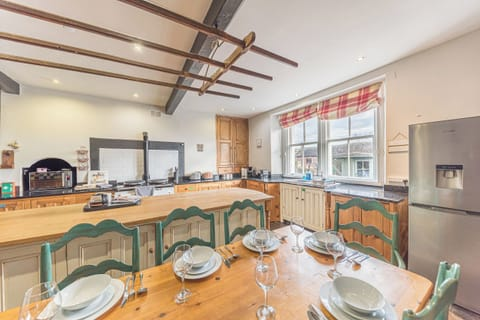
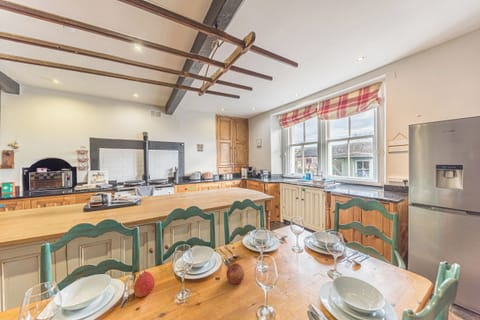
+ apple (235, 273)
+ pear (144, 282)
